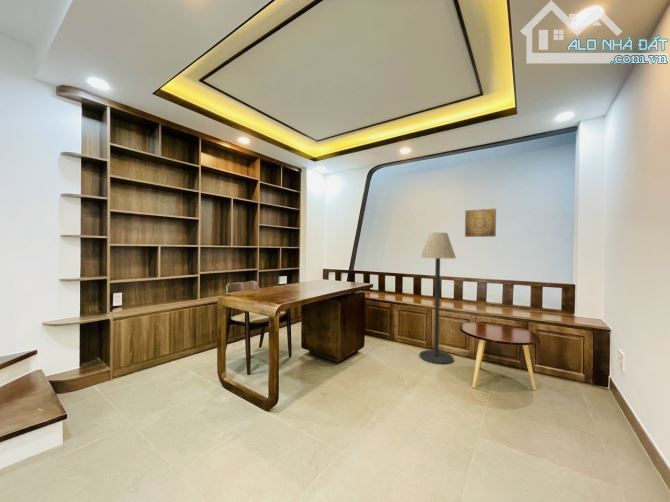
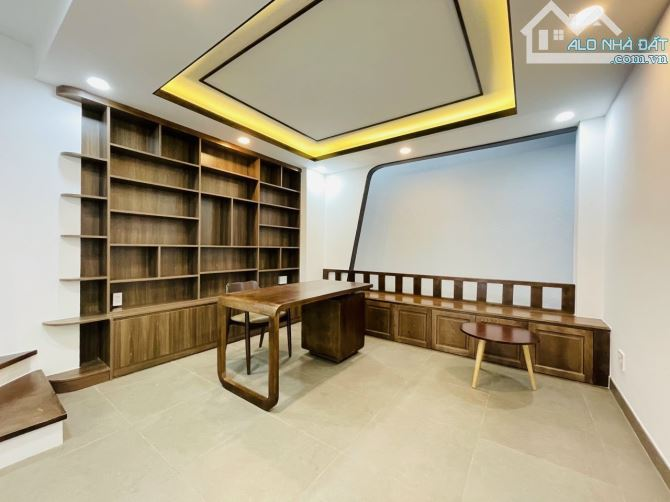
- wall art (480, 223)
- floor lamp (437, 295)
